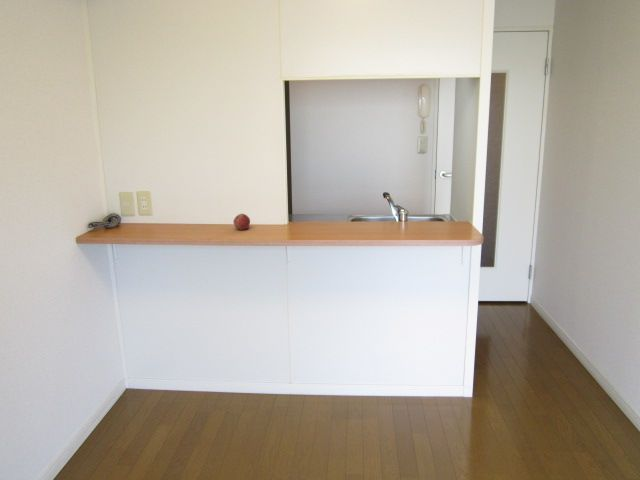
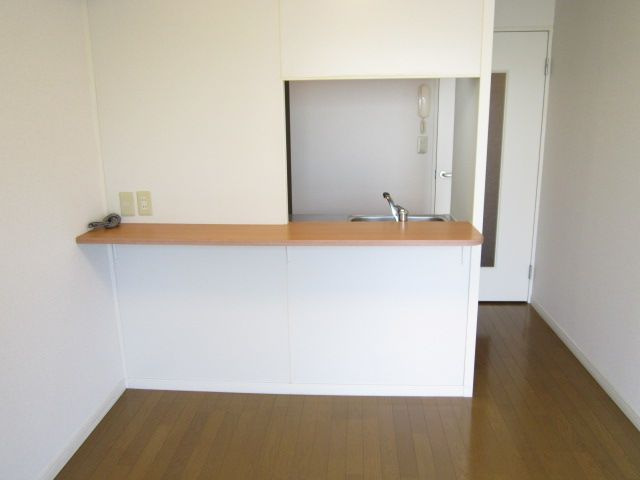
- fruit (242, 221)
